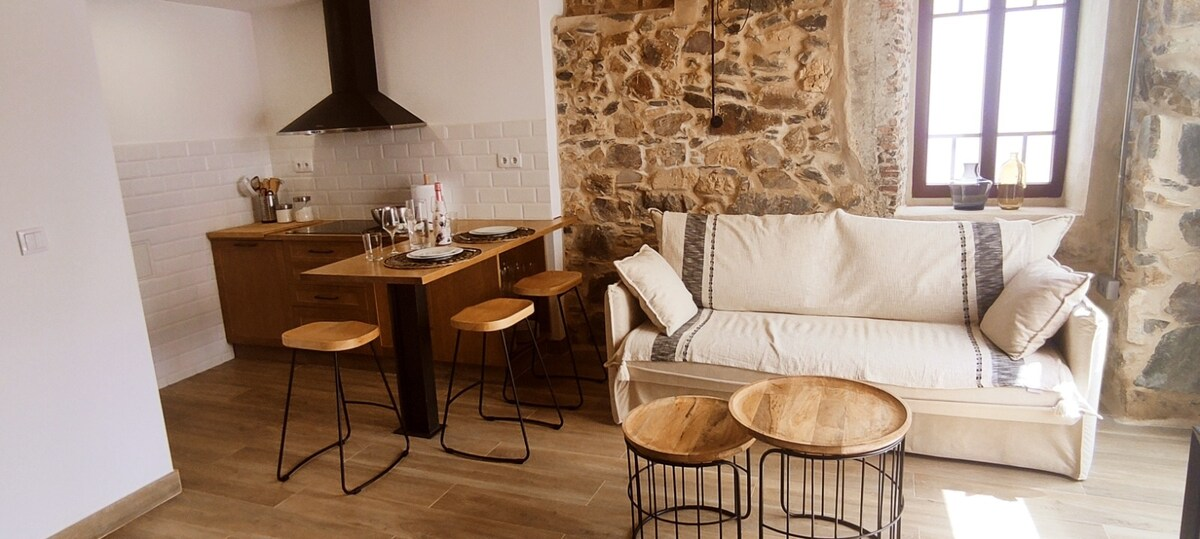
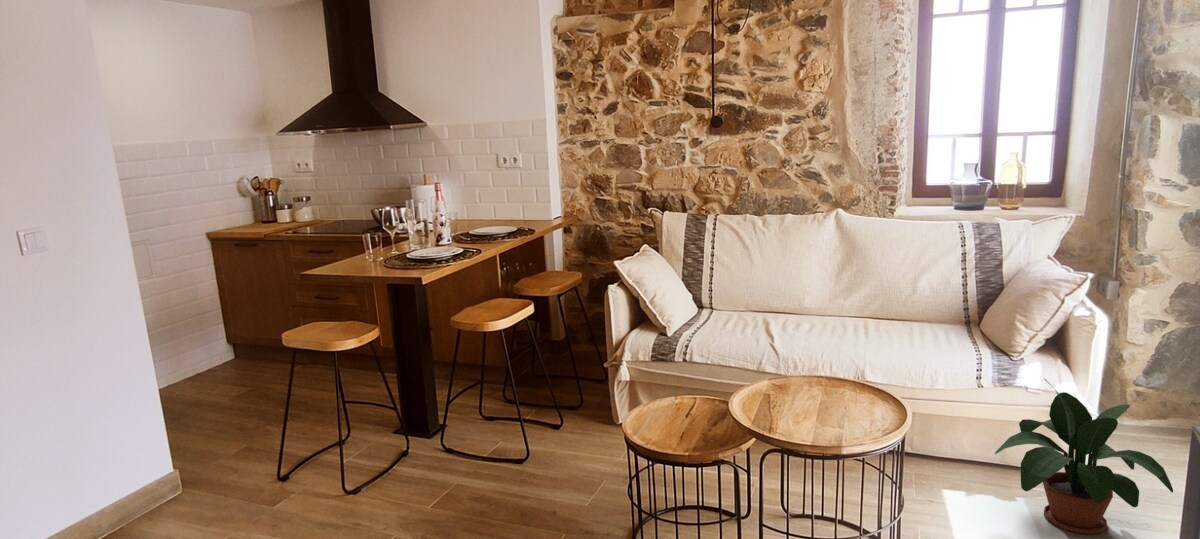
+ potted plant (1077, 448)
